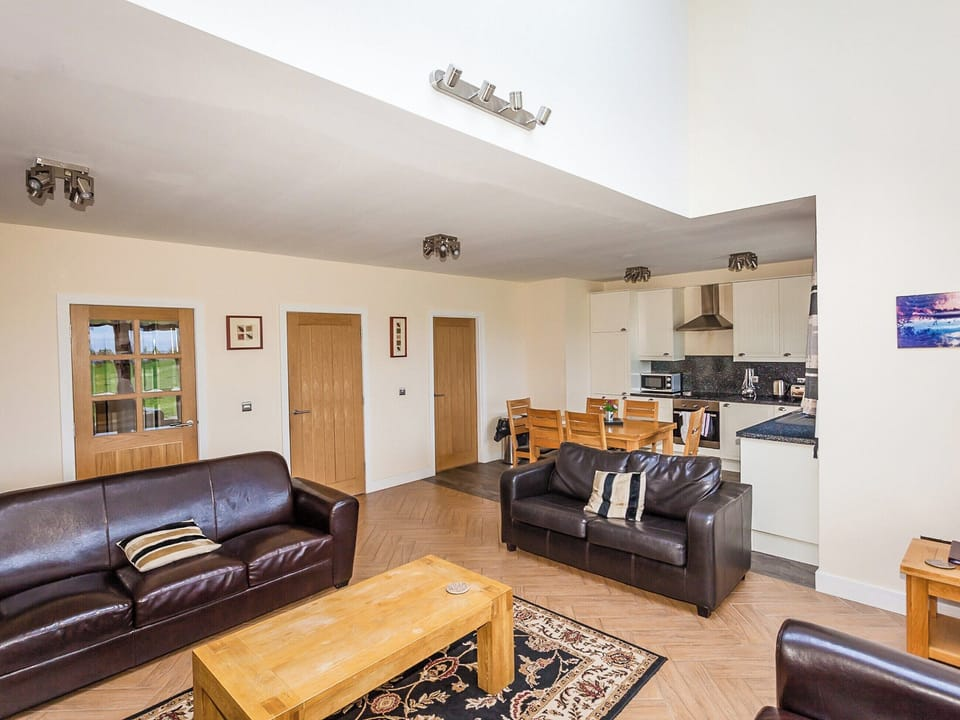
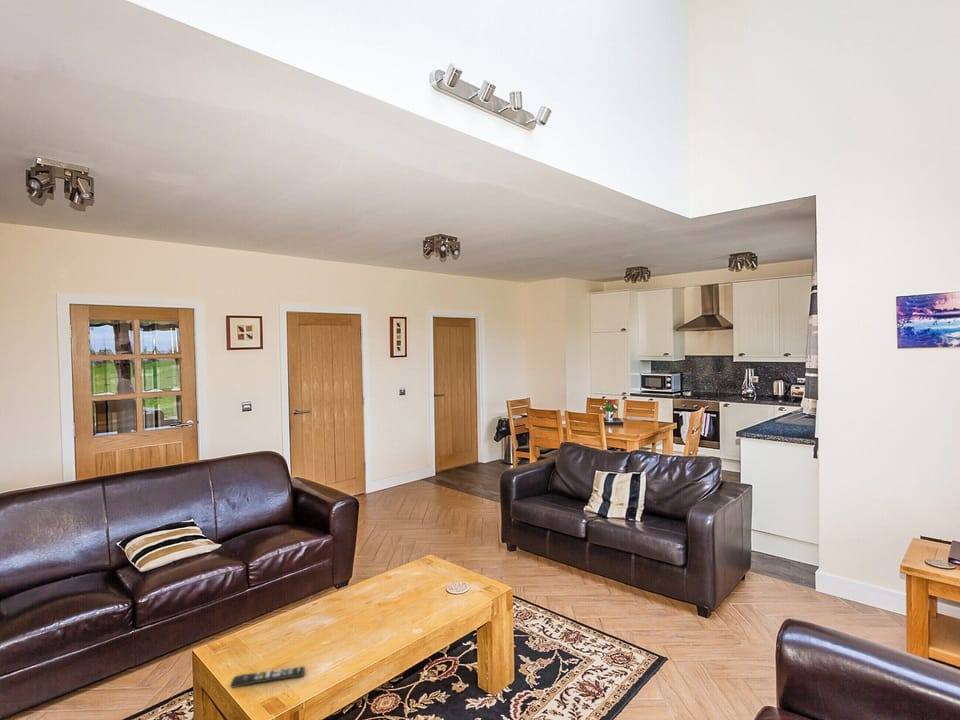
+ remote control (268, 676)
